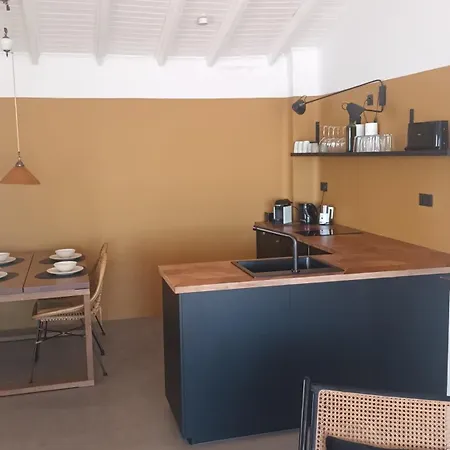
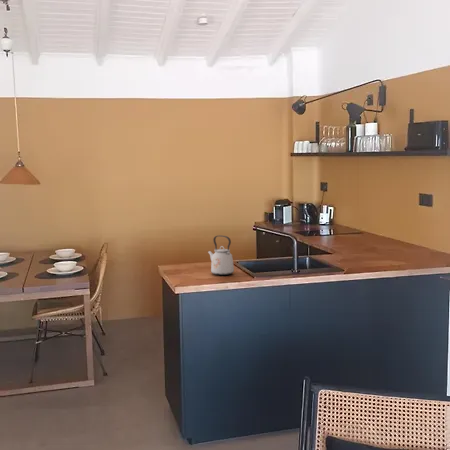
+ kettle (219, 254)
